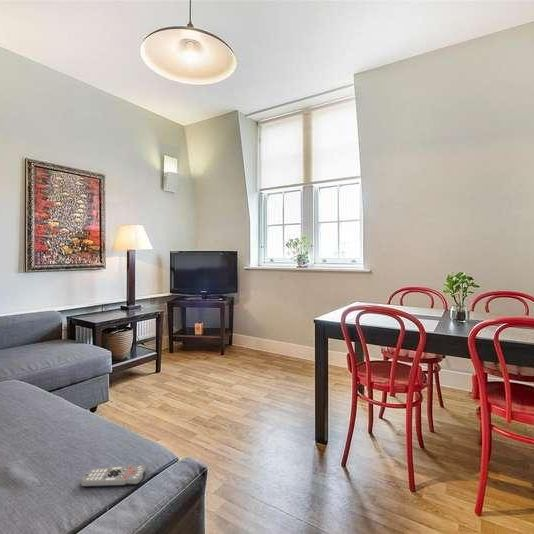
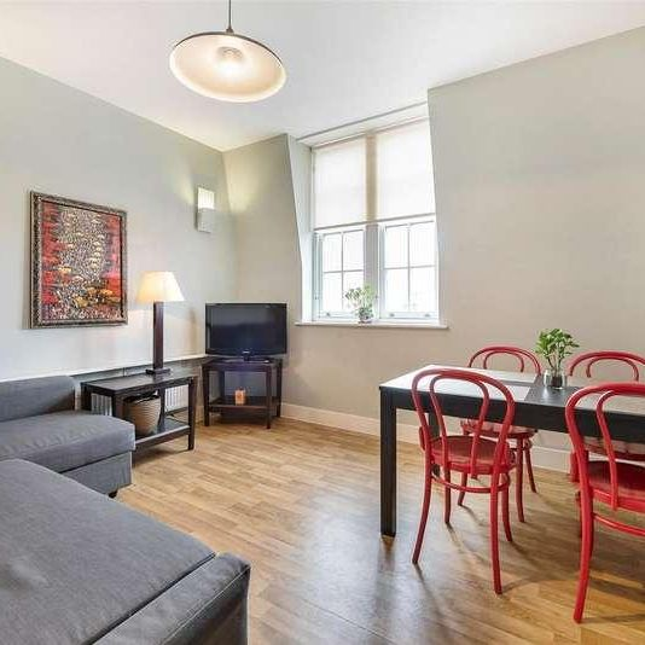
- remote control (113, 476)
